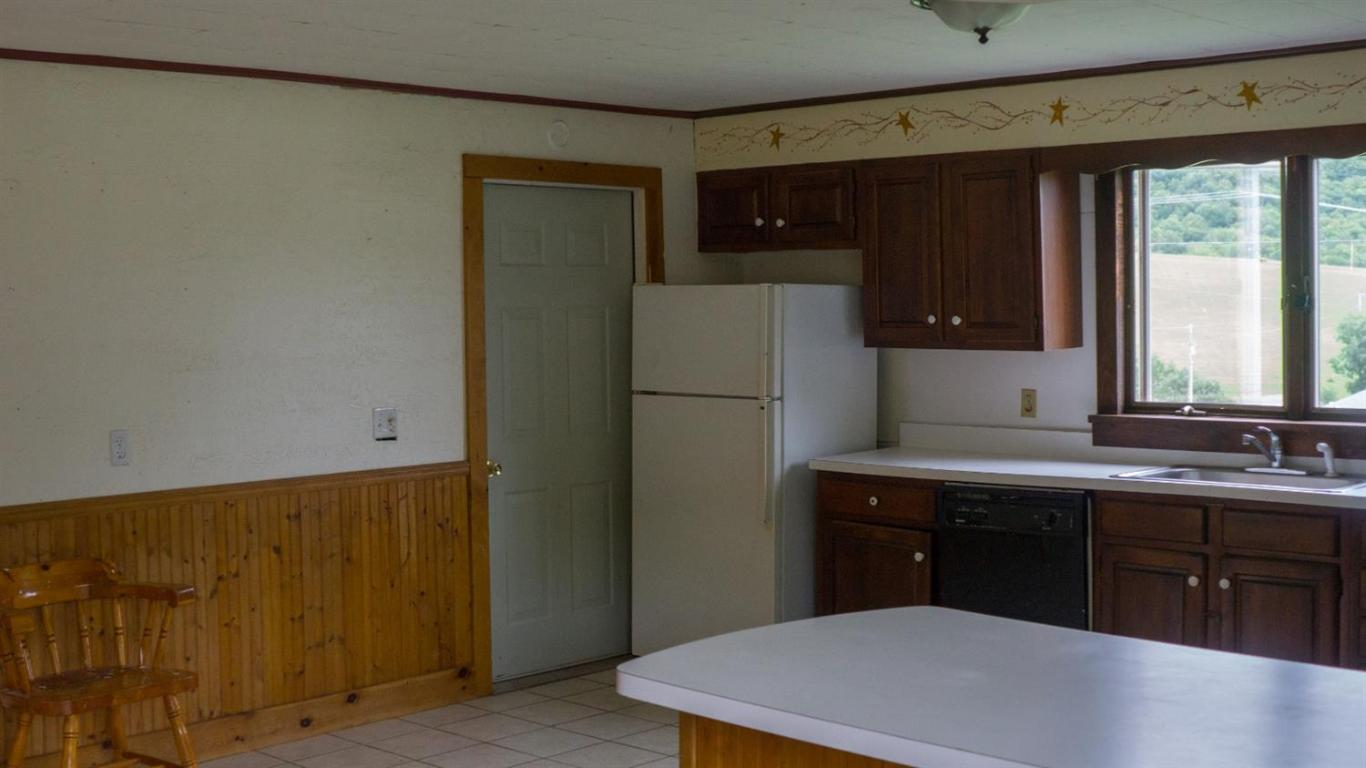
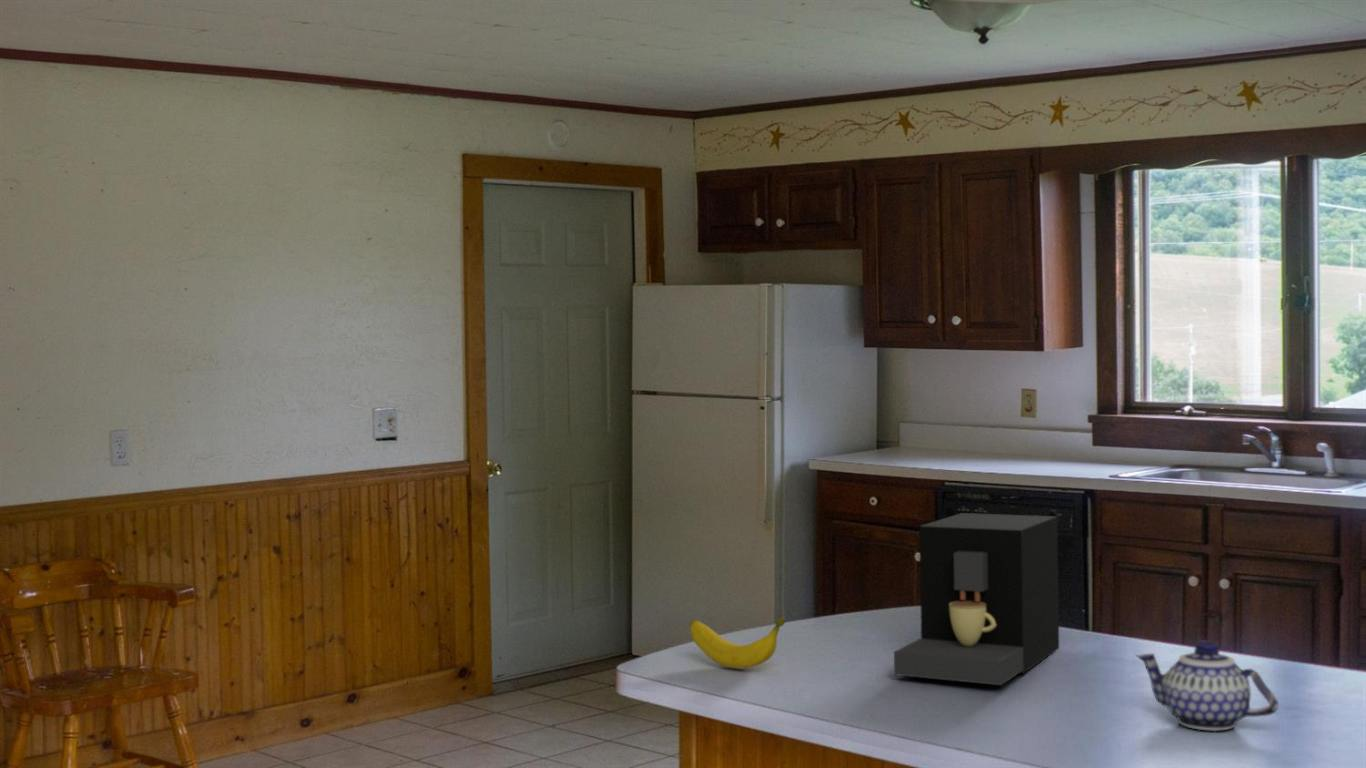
+ banana (733, 643)
+ coffee maker (979, 593)
+ teapot (1204, 682)
